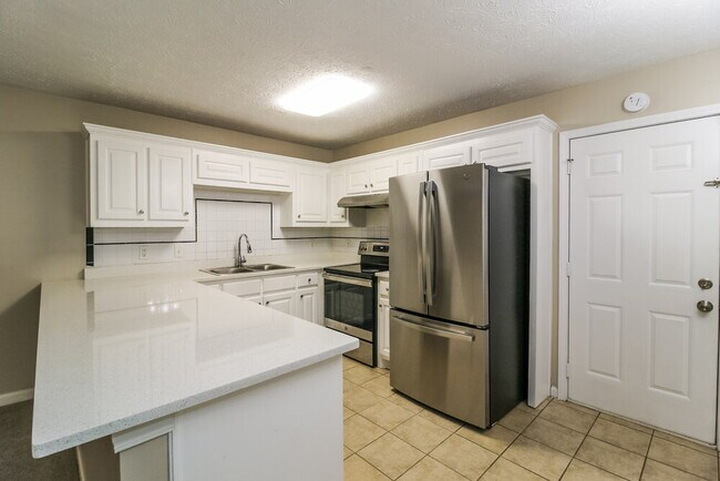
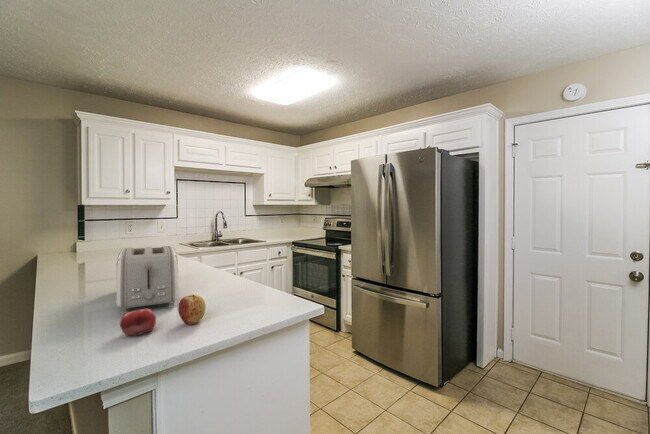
+ toaster (148, 273)
+ apple (192, 308)
+ fruit (138, 320)
